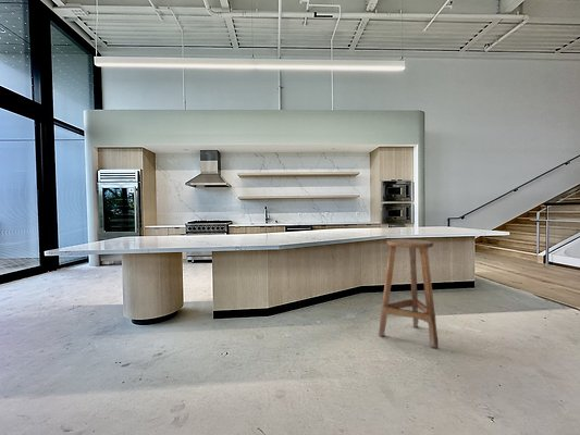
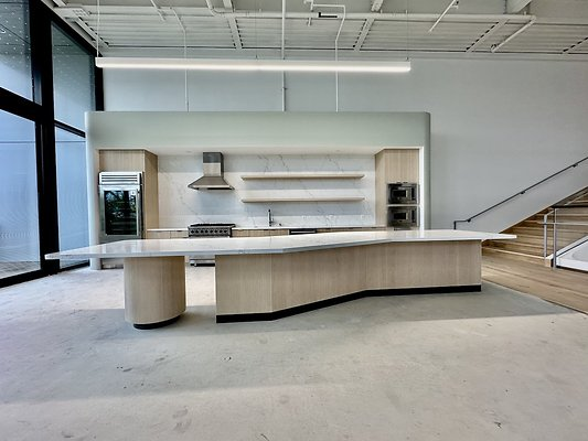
- bar stool (414, 287)
